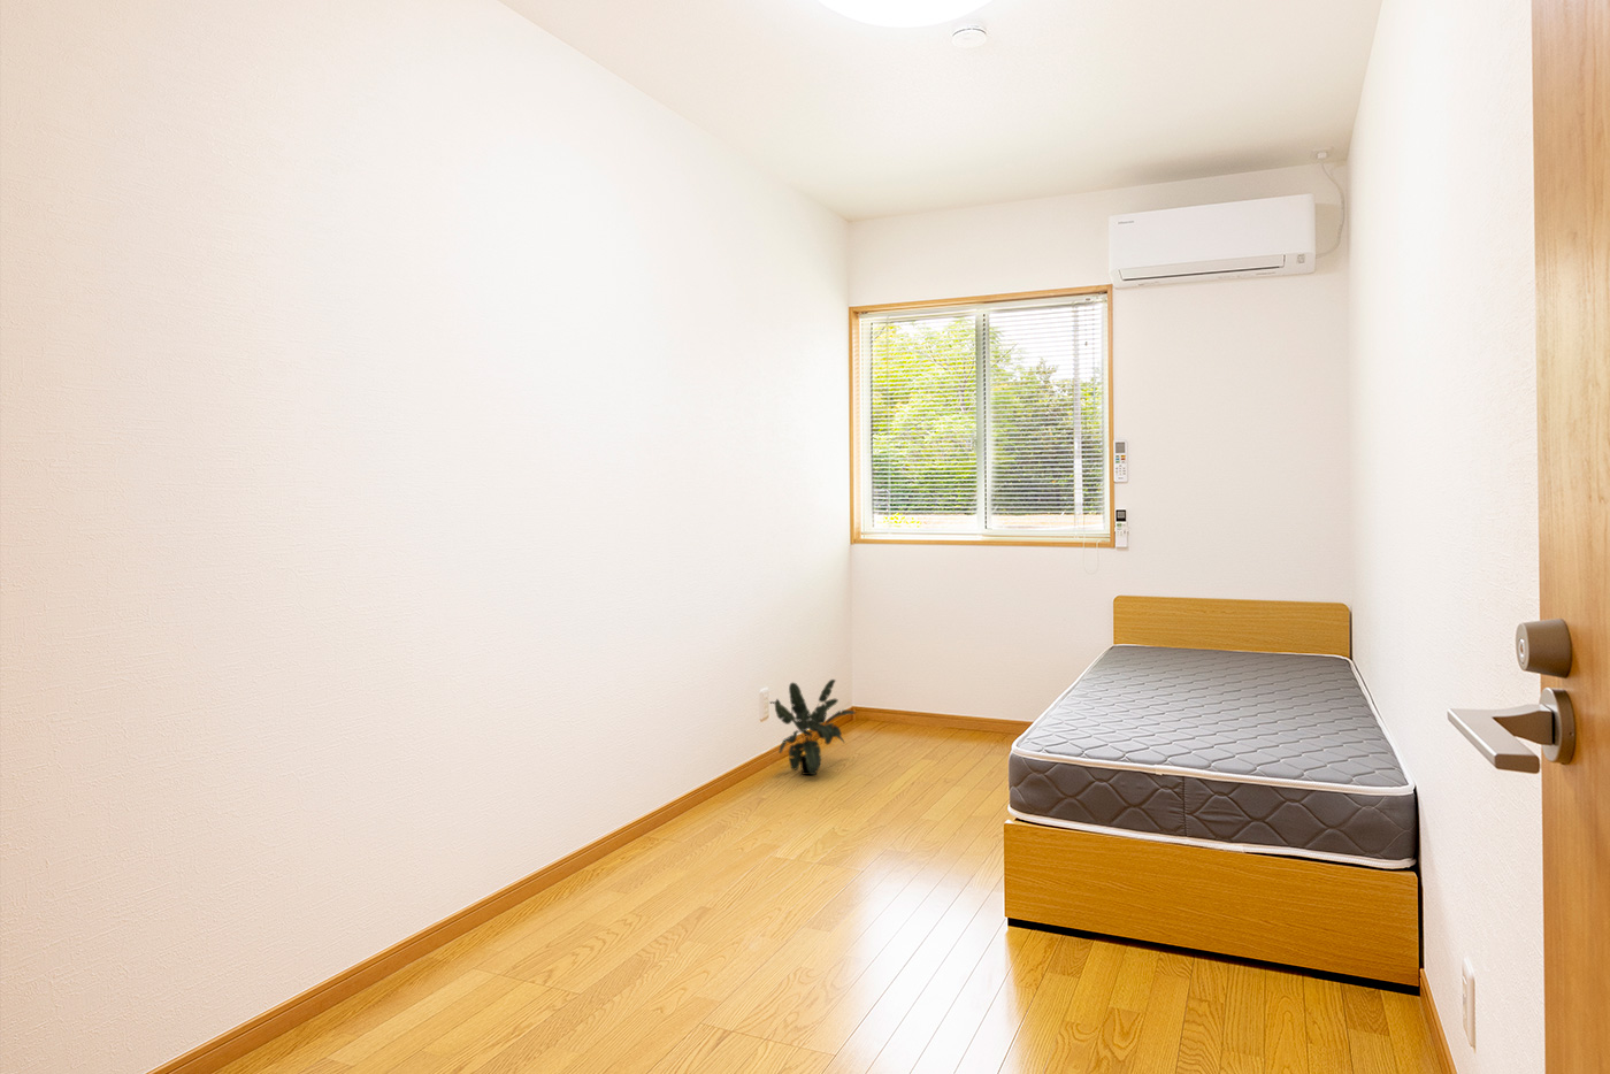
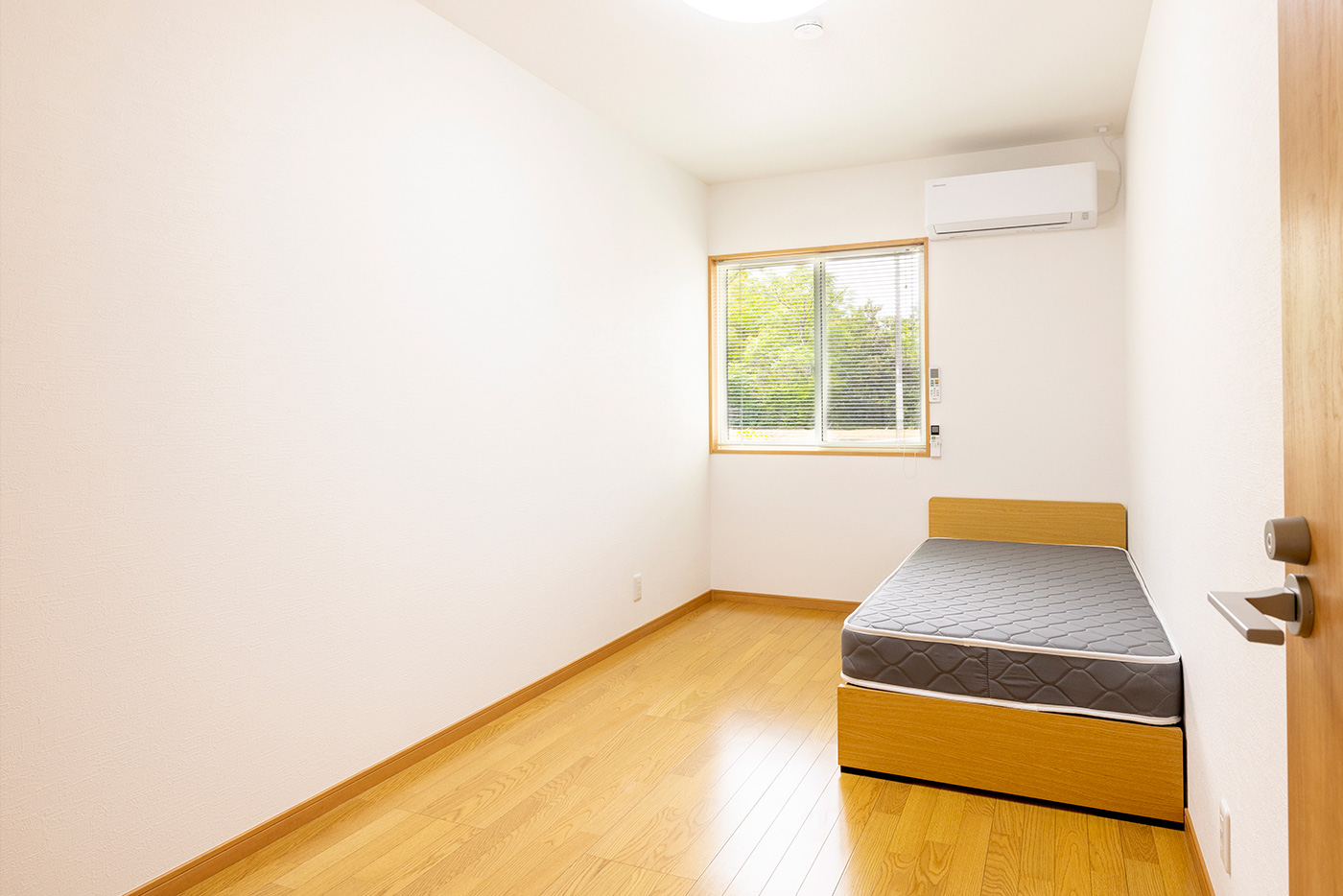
- potted plant (813, 726)
